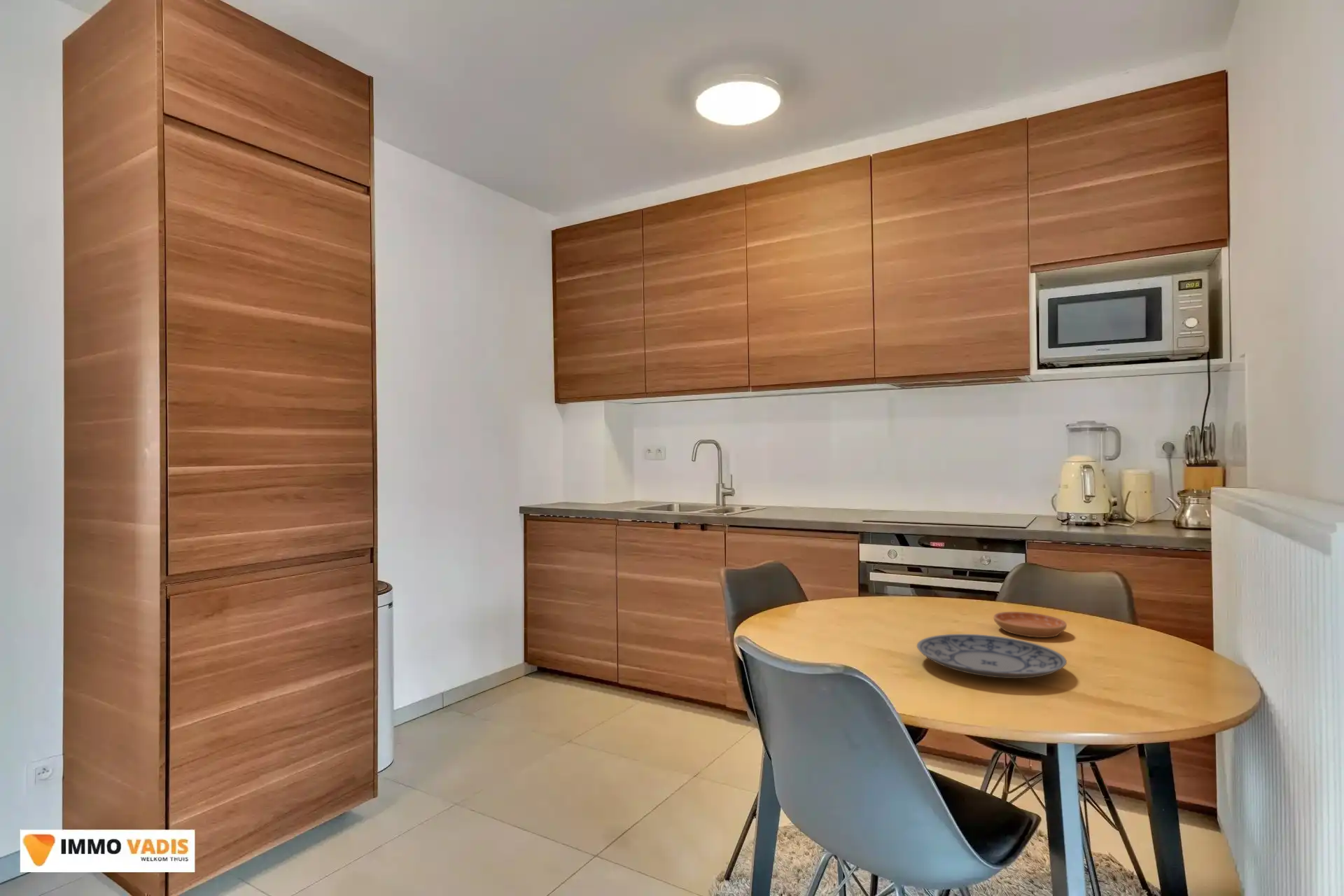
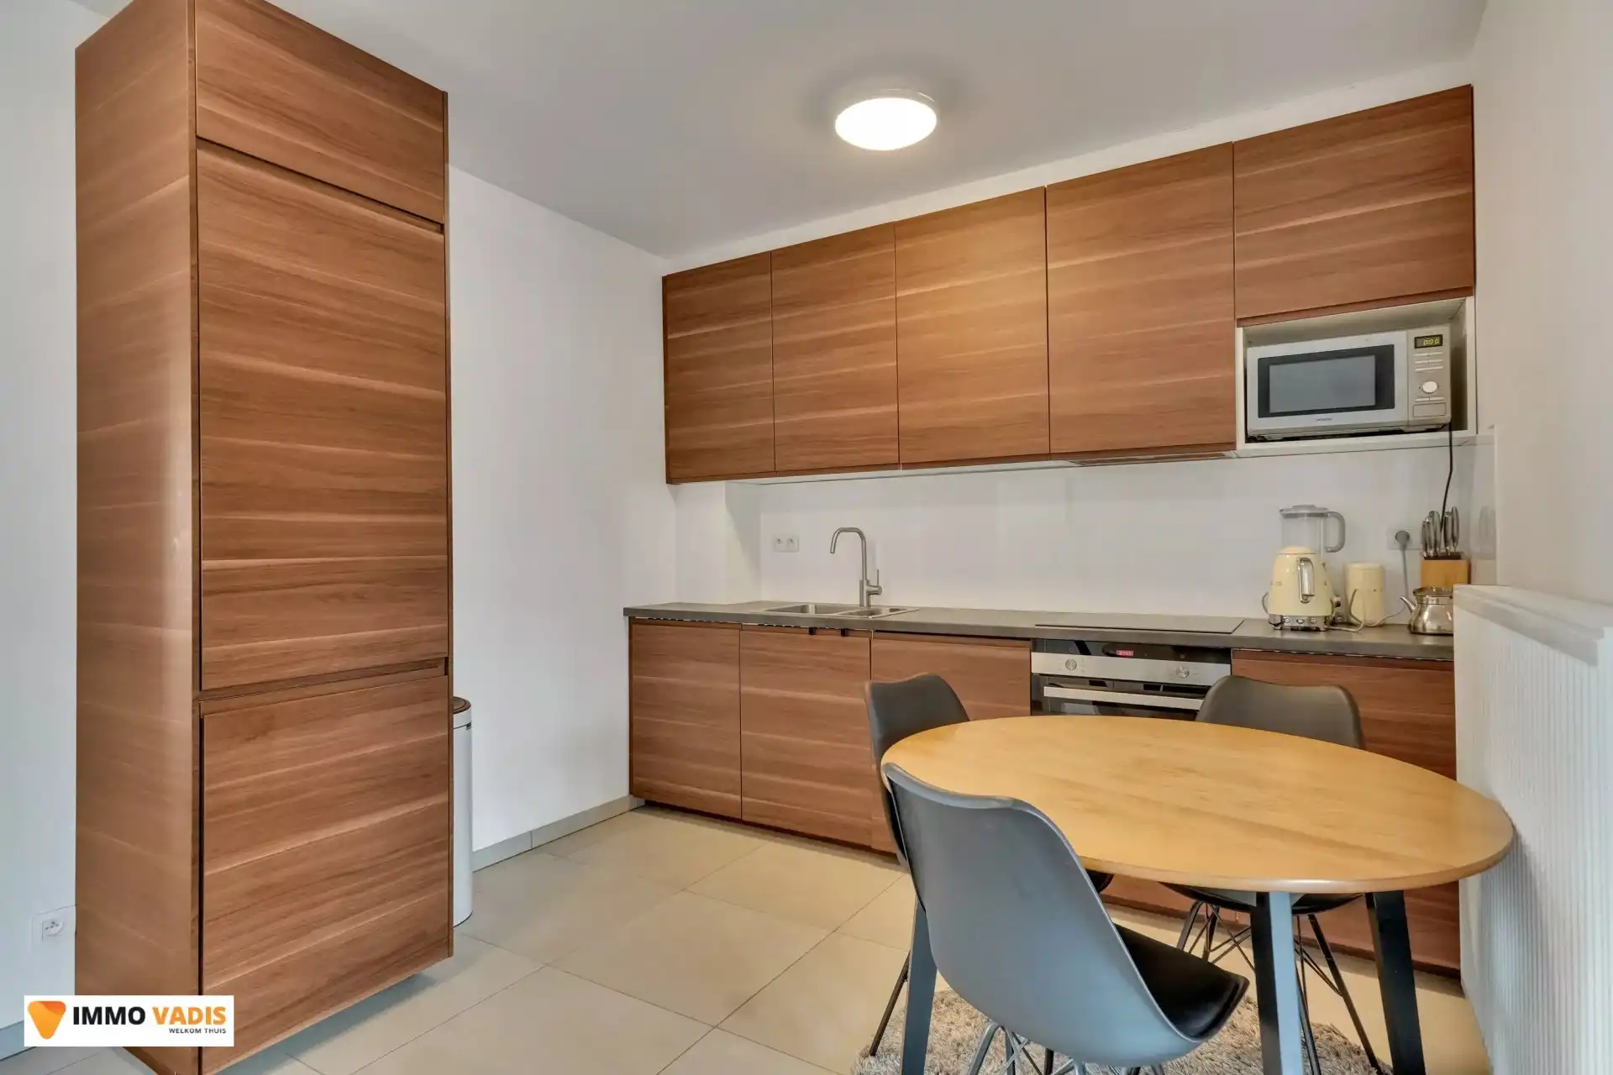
- plate (988, 659)
- saucer (1029, 624)
